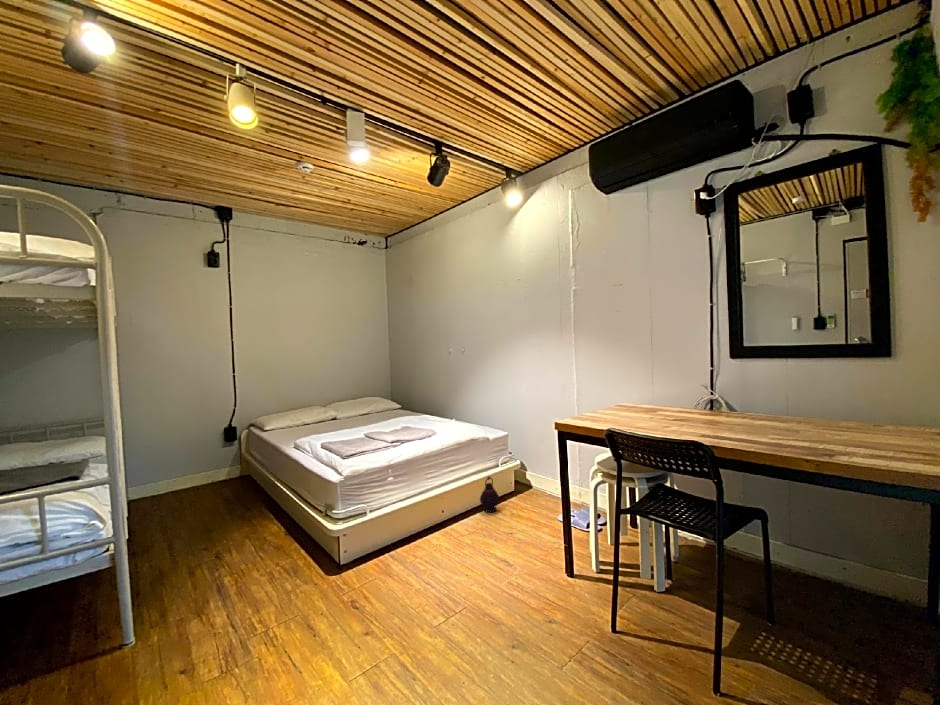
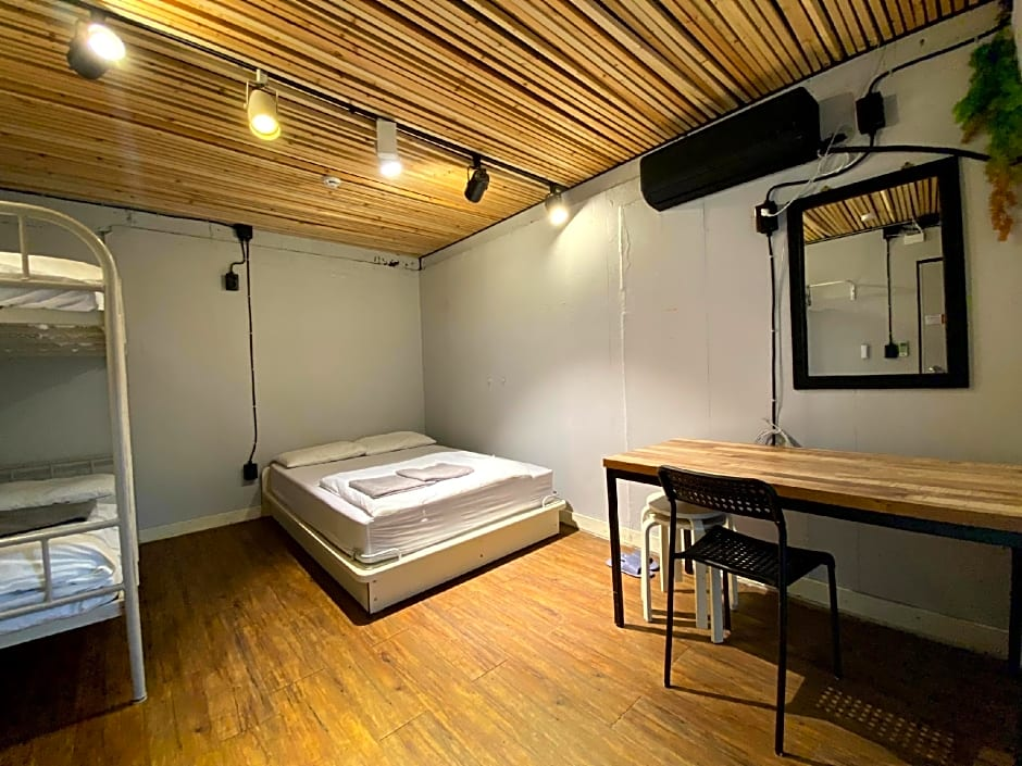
- lantern (489, 493)
